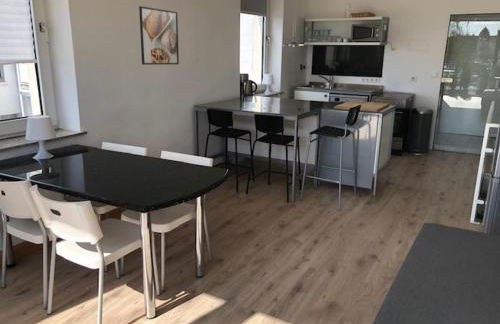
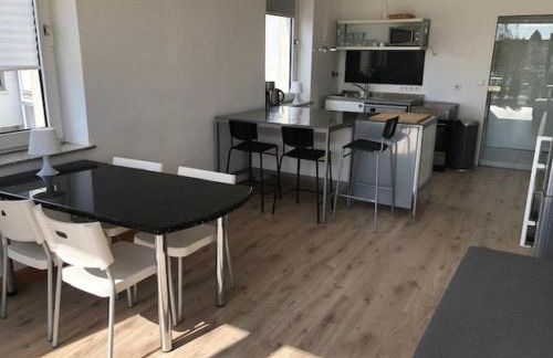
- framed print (160, 37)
